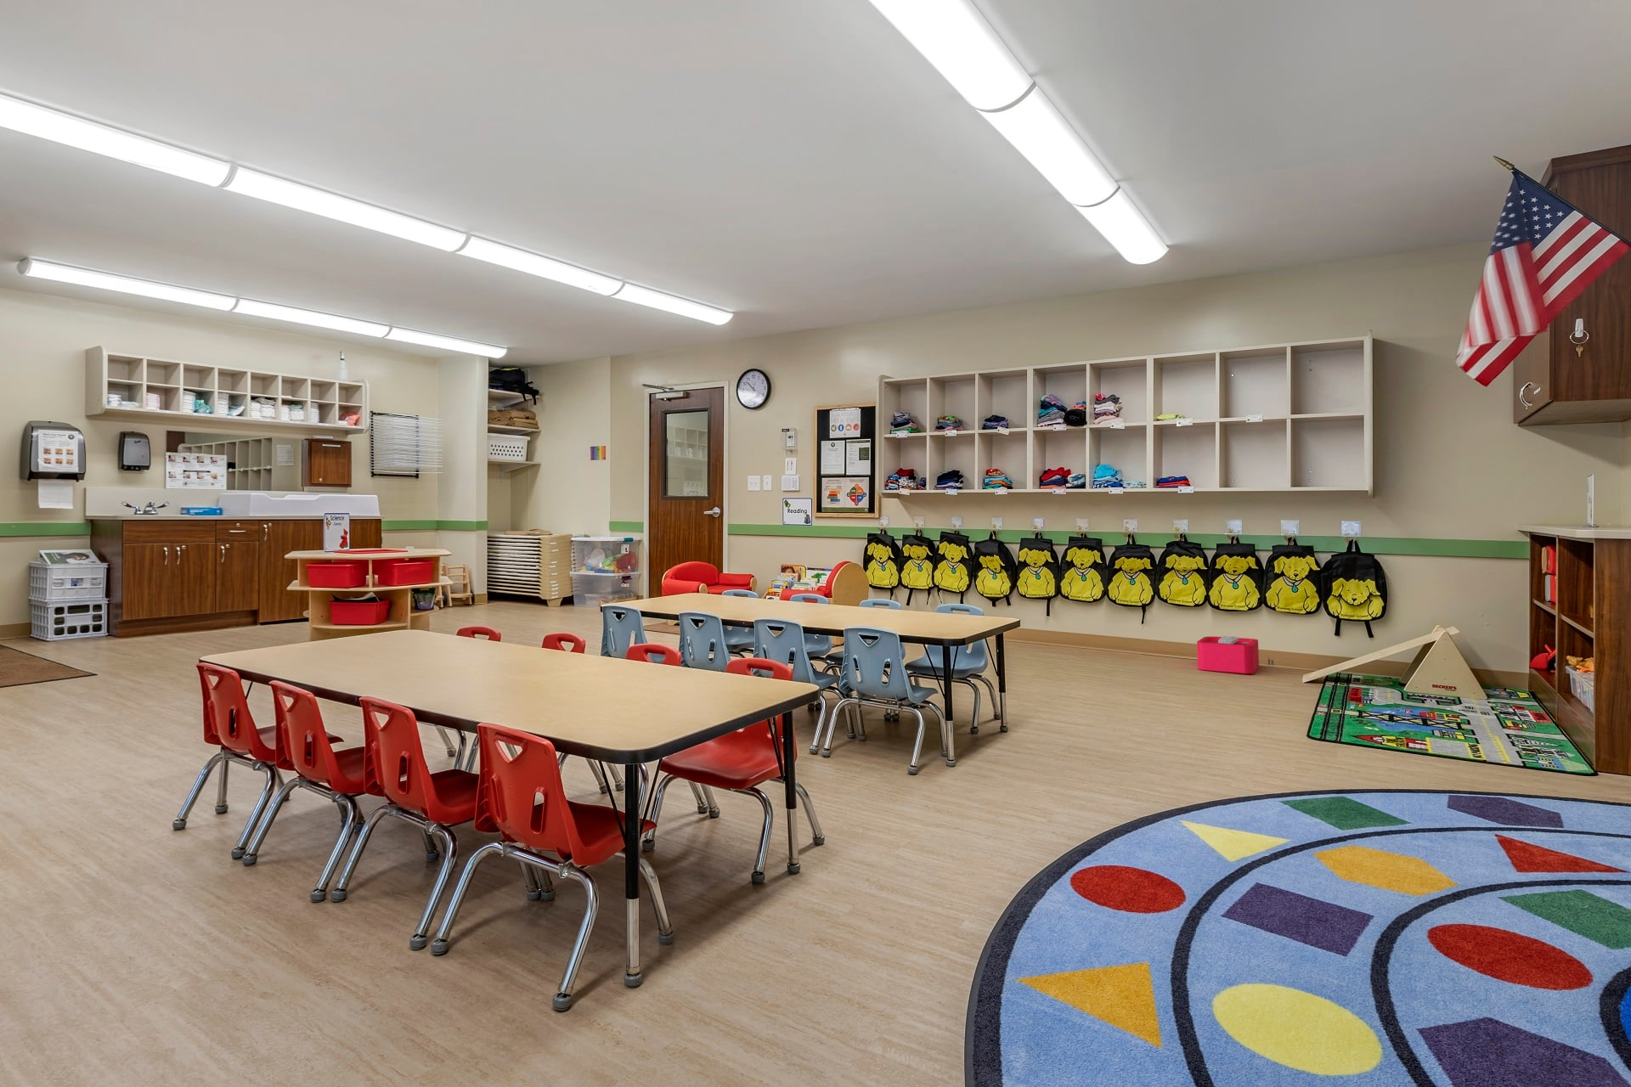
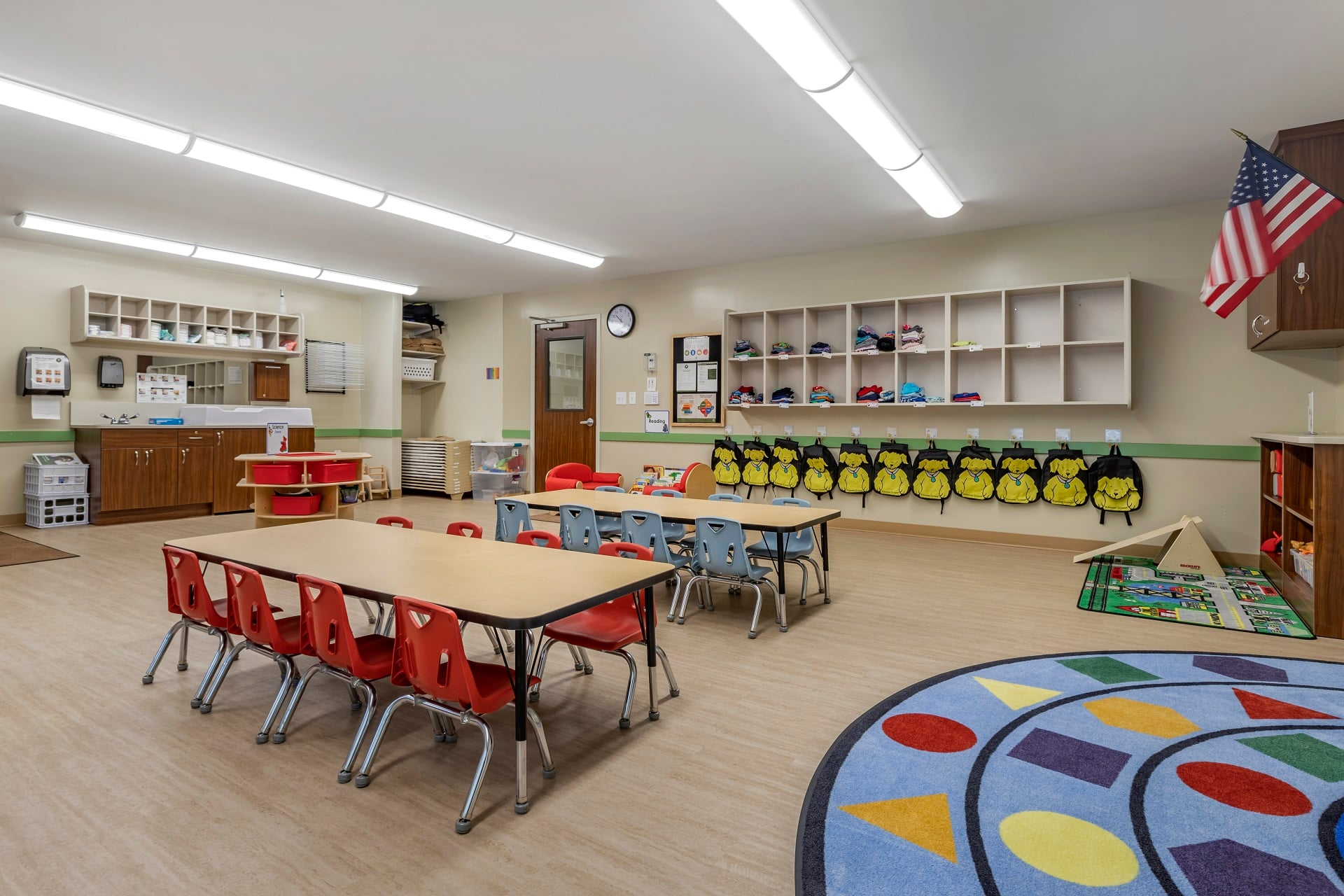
- storage bin (1235, 653)
